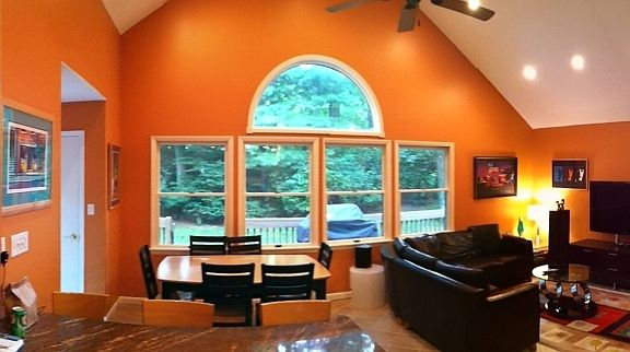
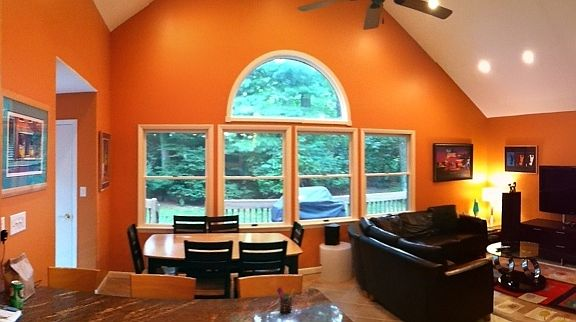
+ pen holder (285, 299)
